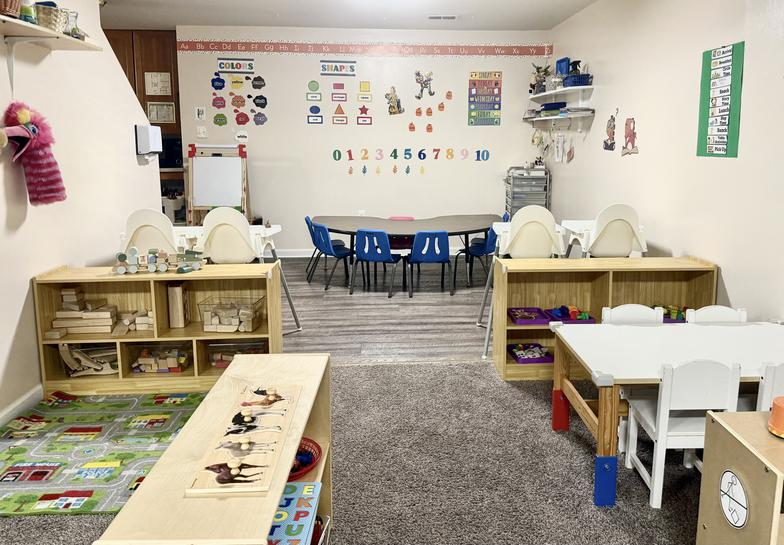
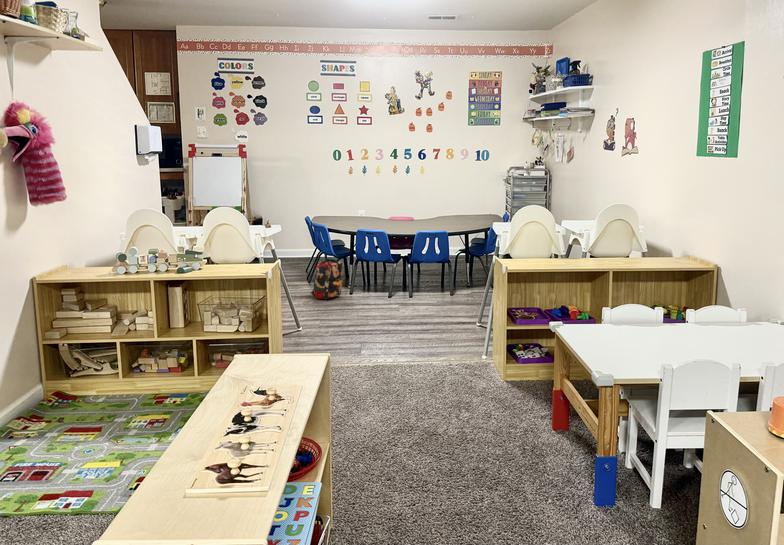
+ backpack (327, 277)
